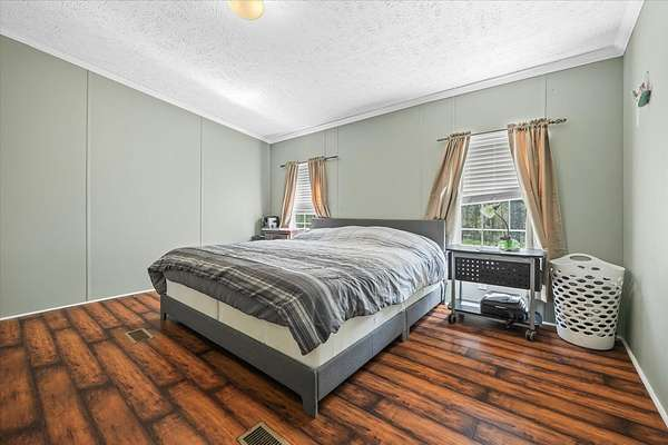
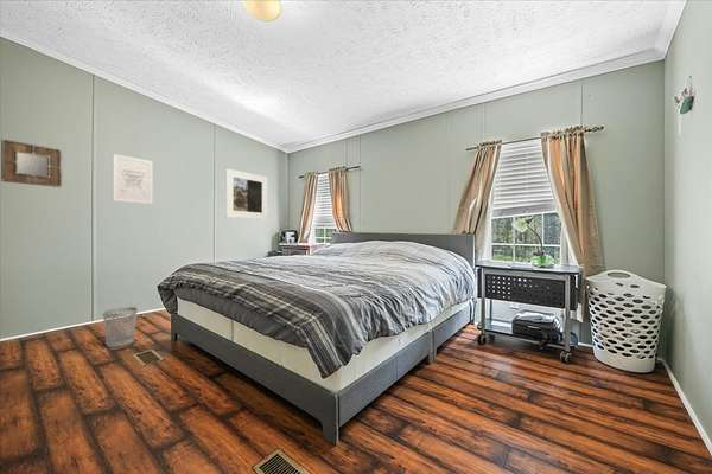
+ wall art (133, 180)
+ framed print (248, 196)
+ wastebasket (120, 327)
+ home mirror (32, 164)
